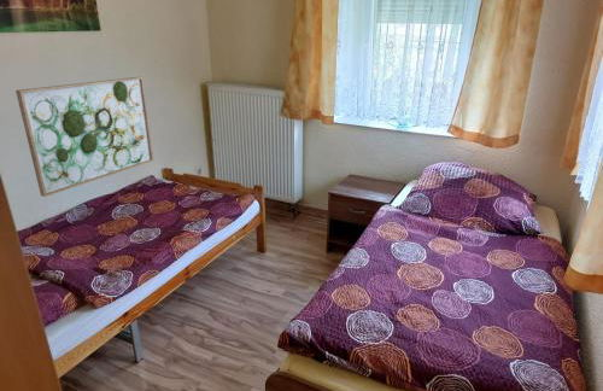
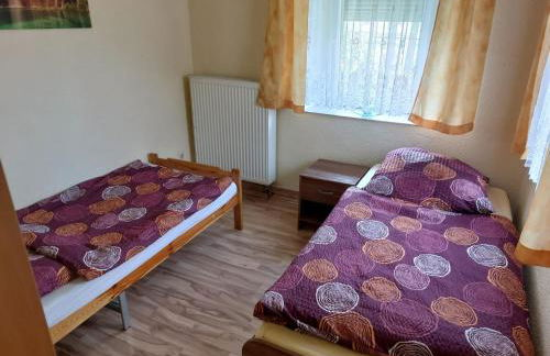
- wall art (96, 132)
